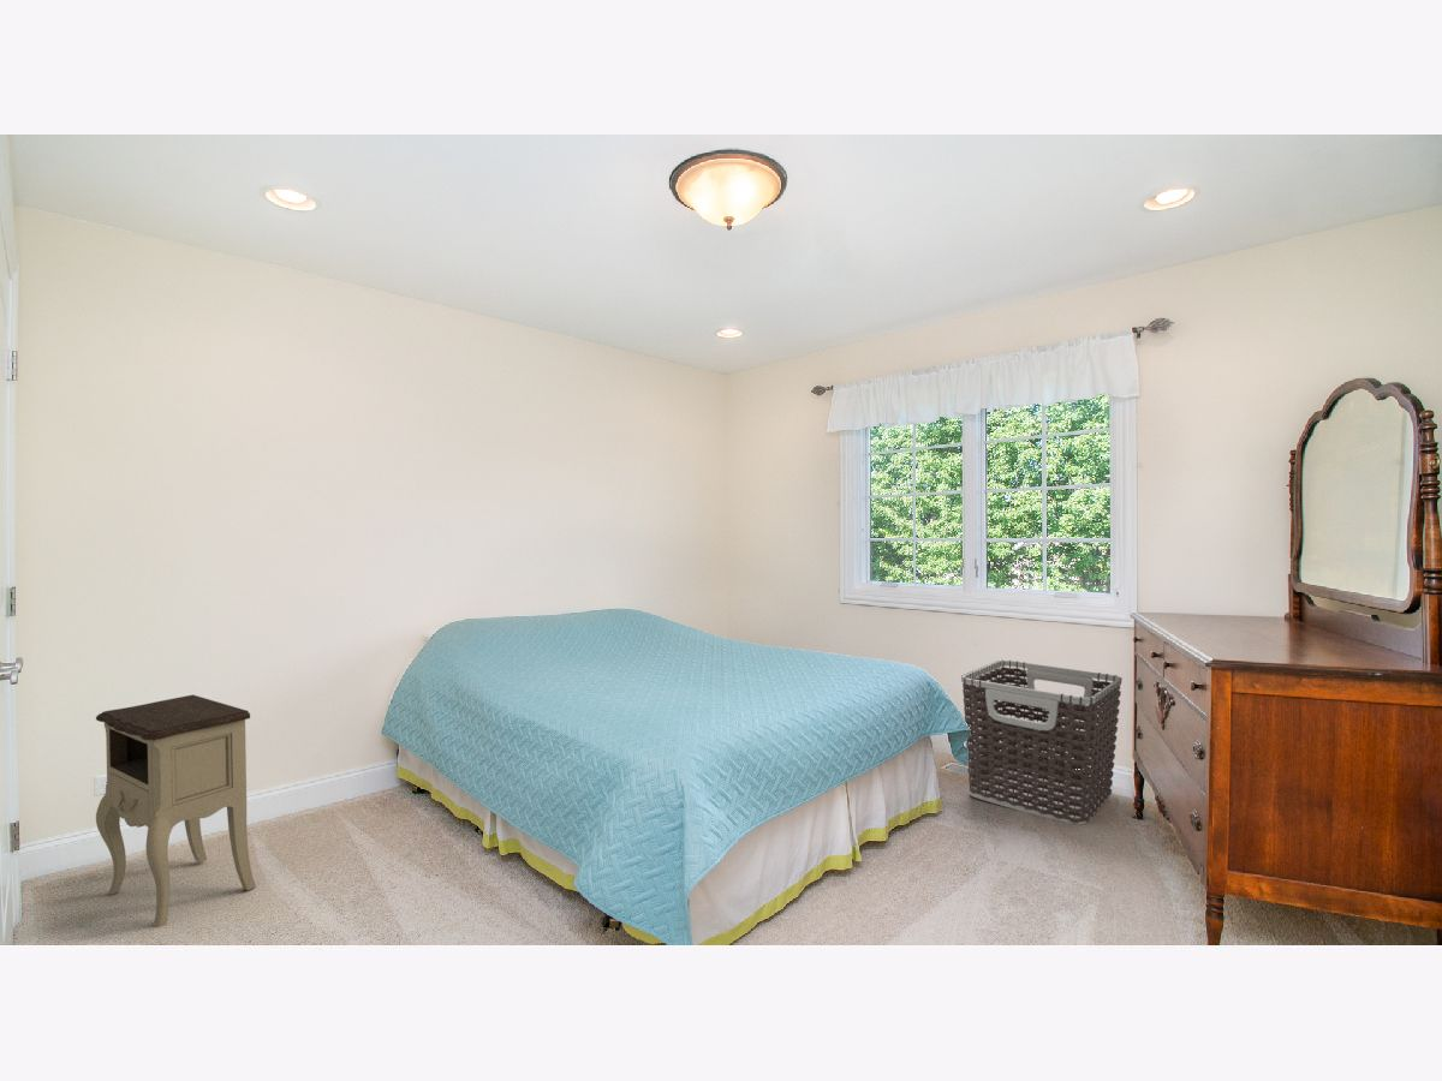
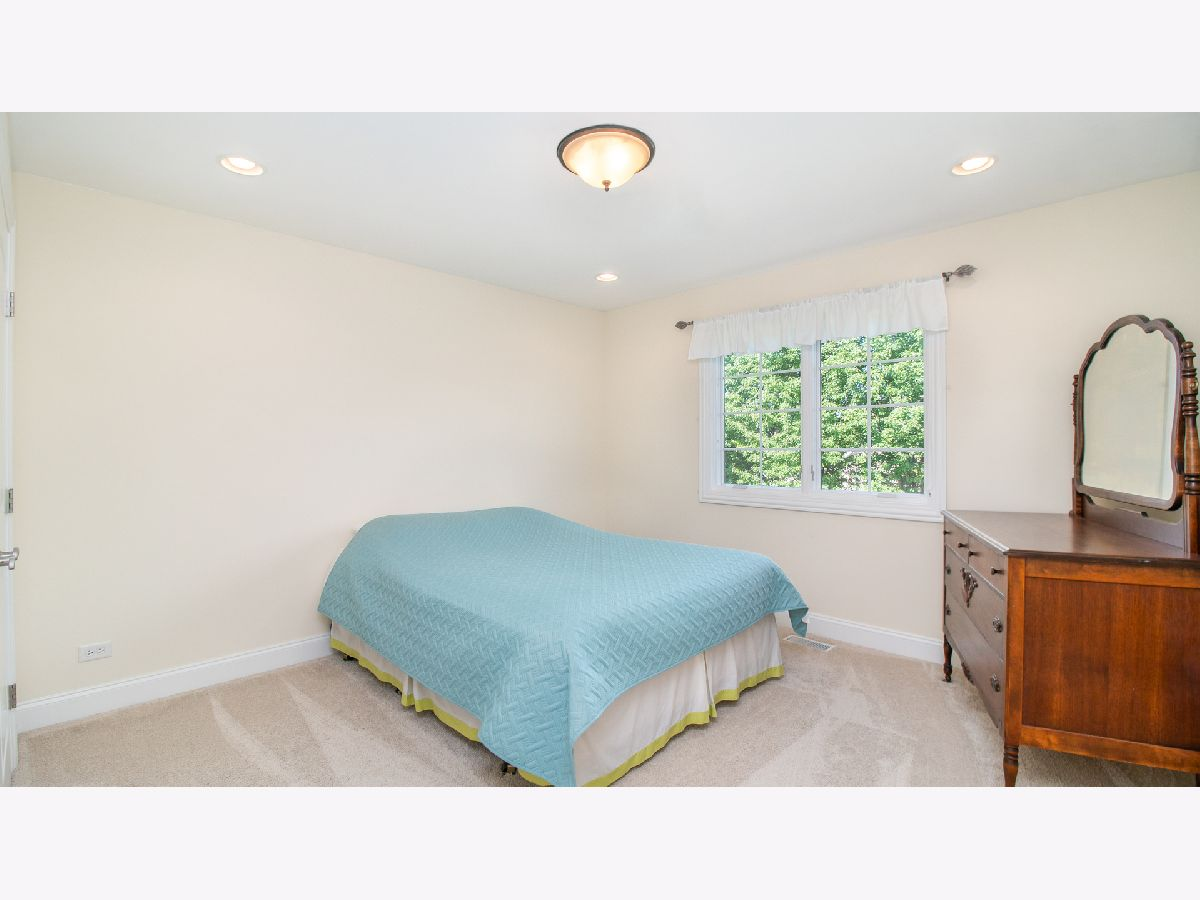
- nightstand (175, 802)
- clothes hamper (1039, 735)
